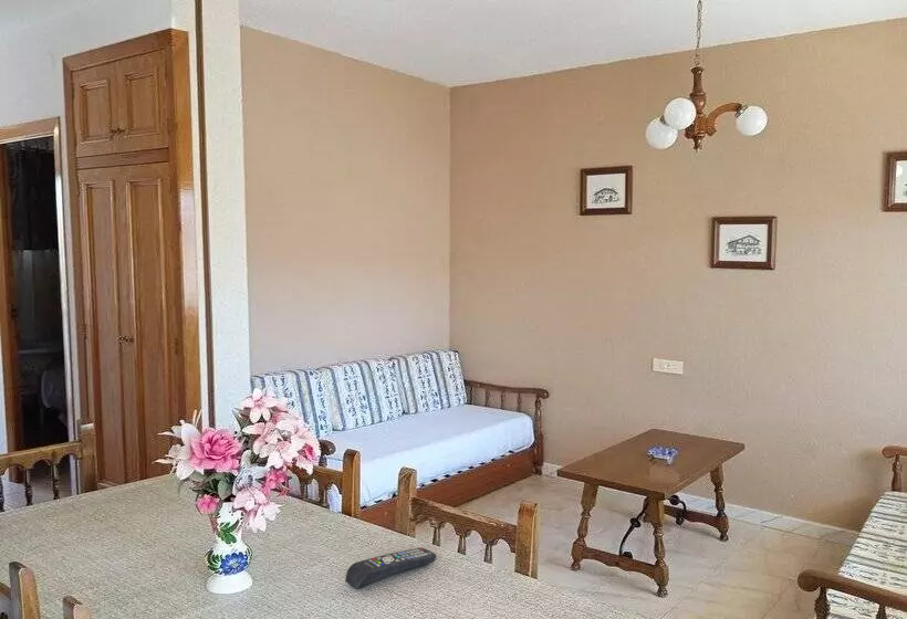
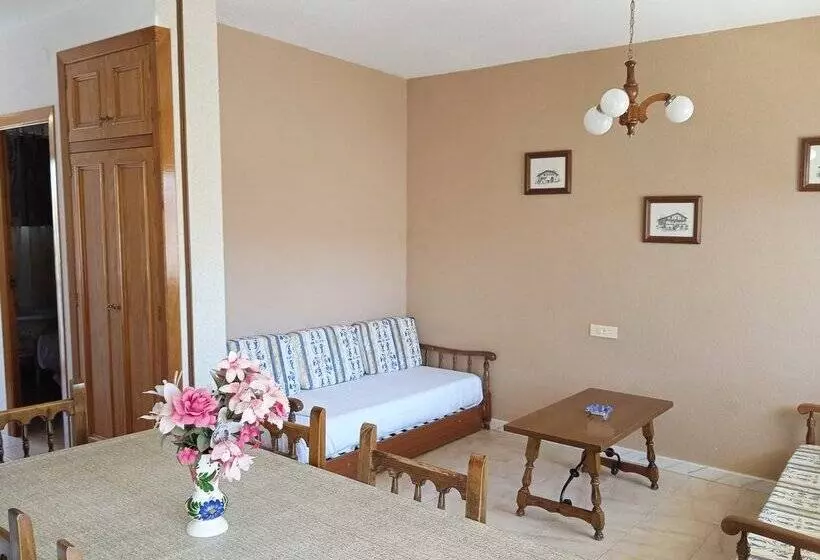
- remote control (392, 564)
